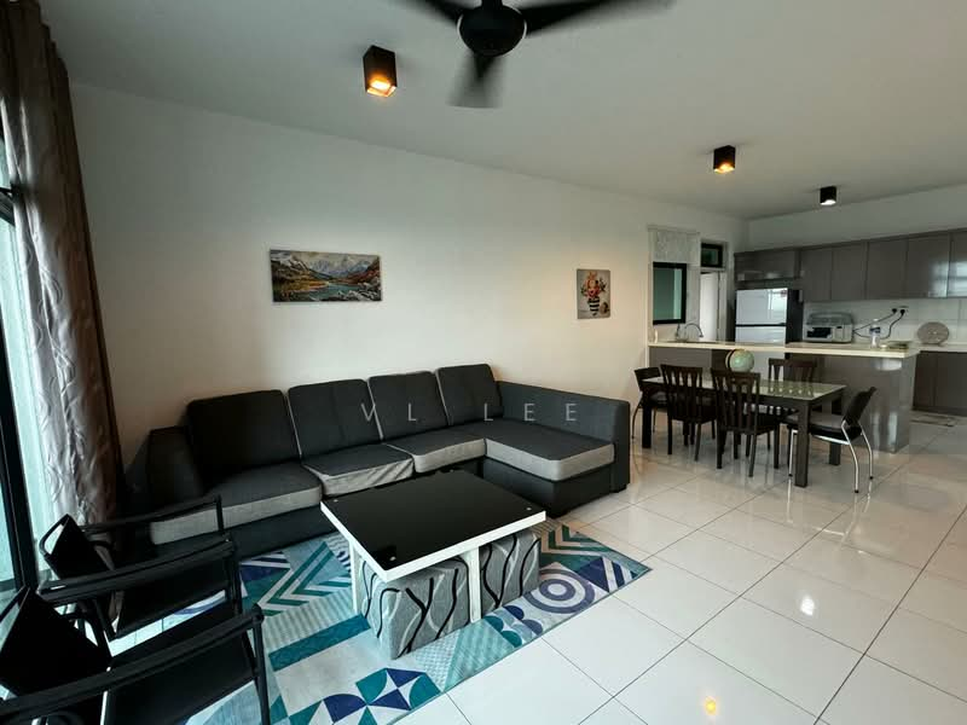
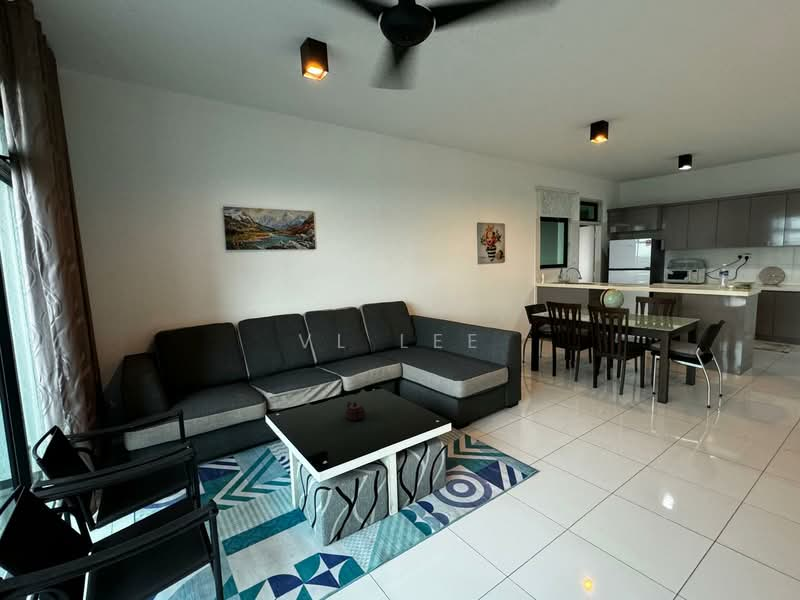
+ teapot (355, 409)
